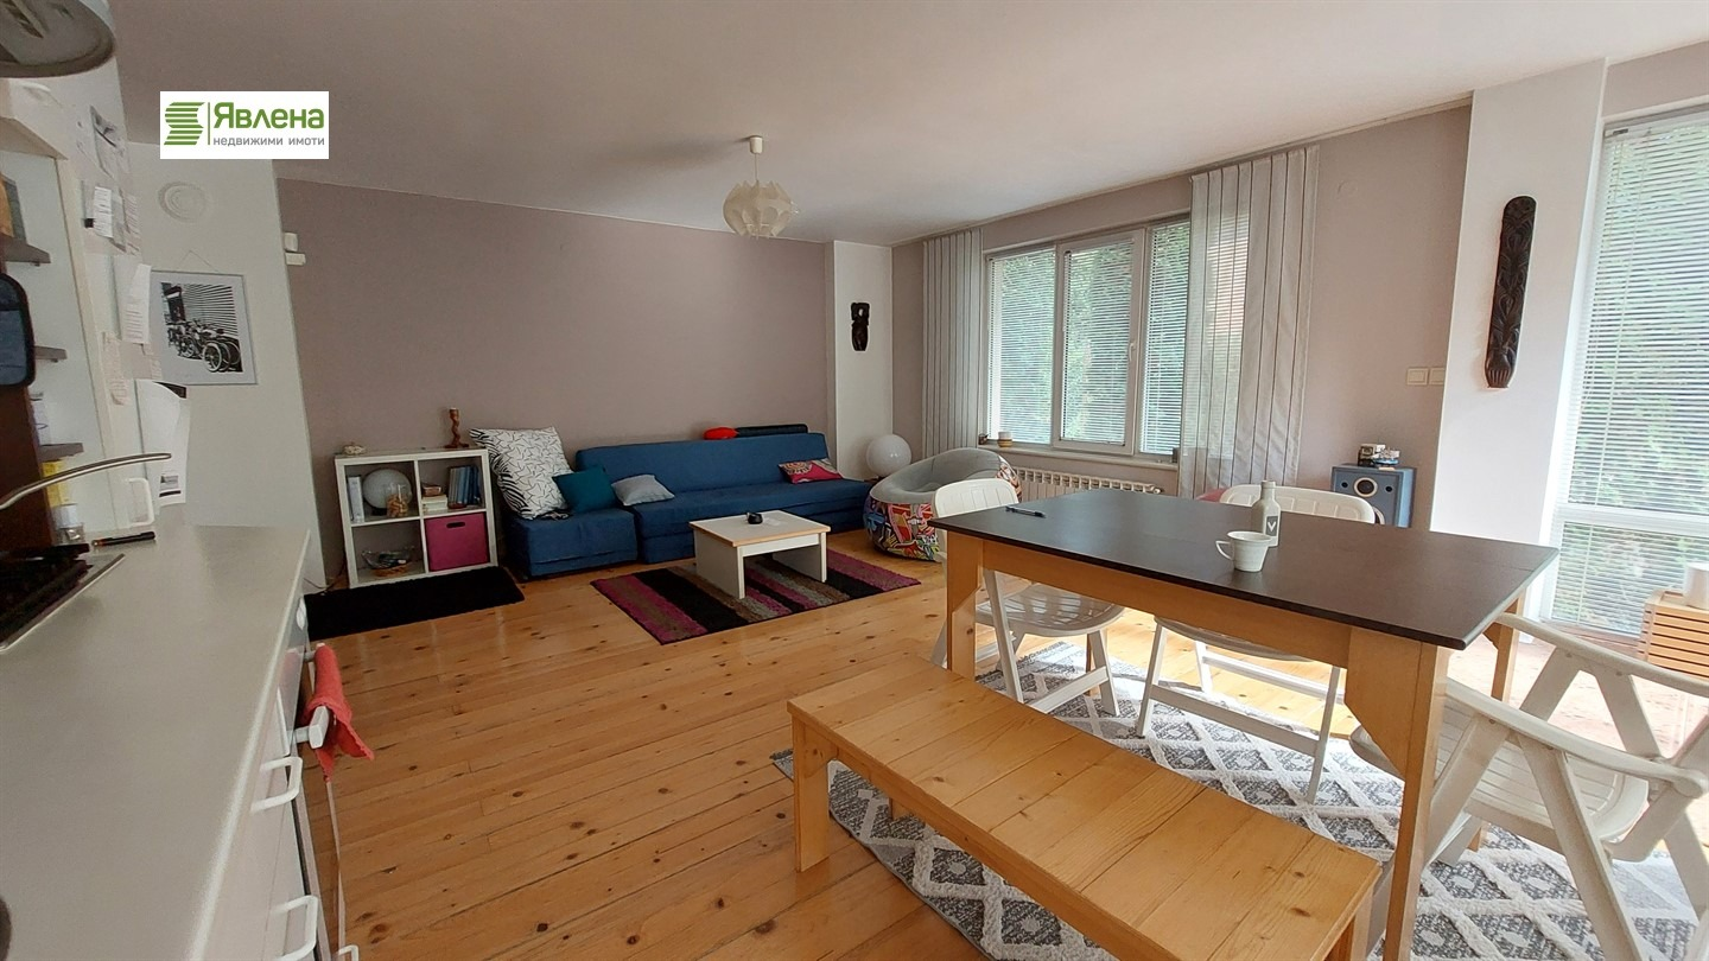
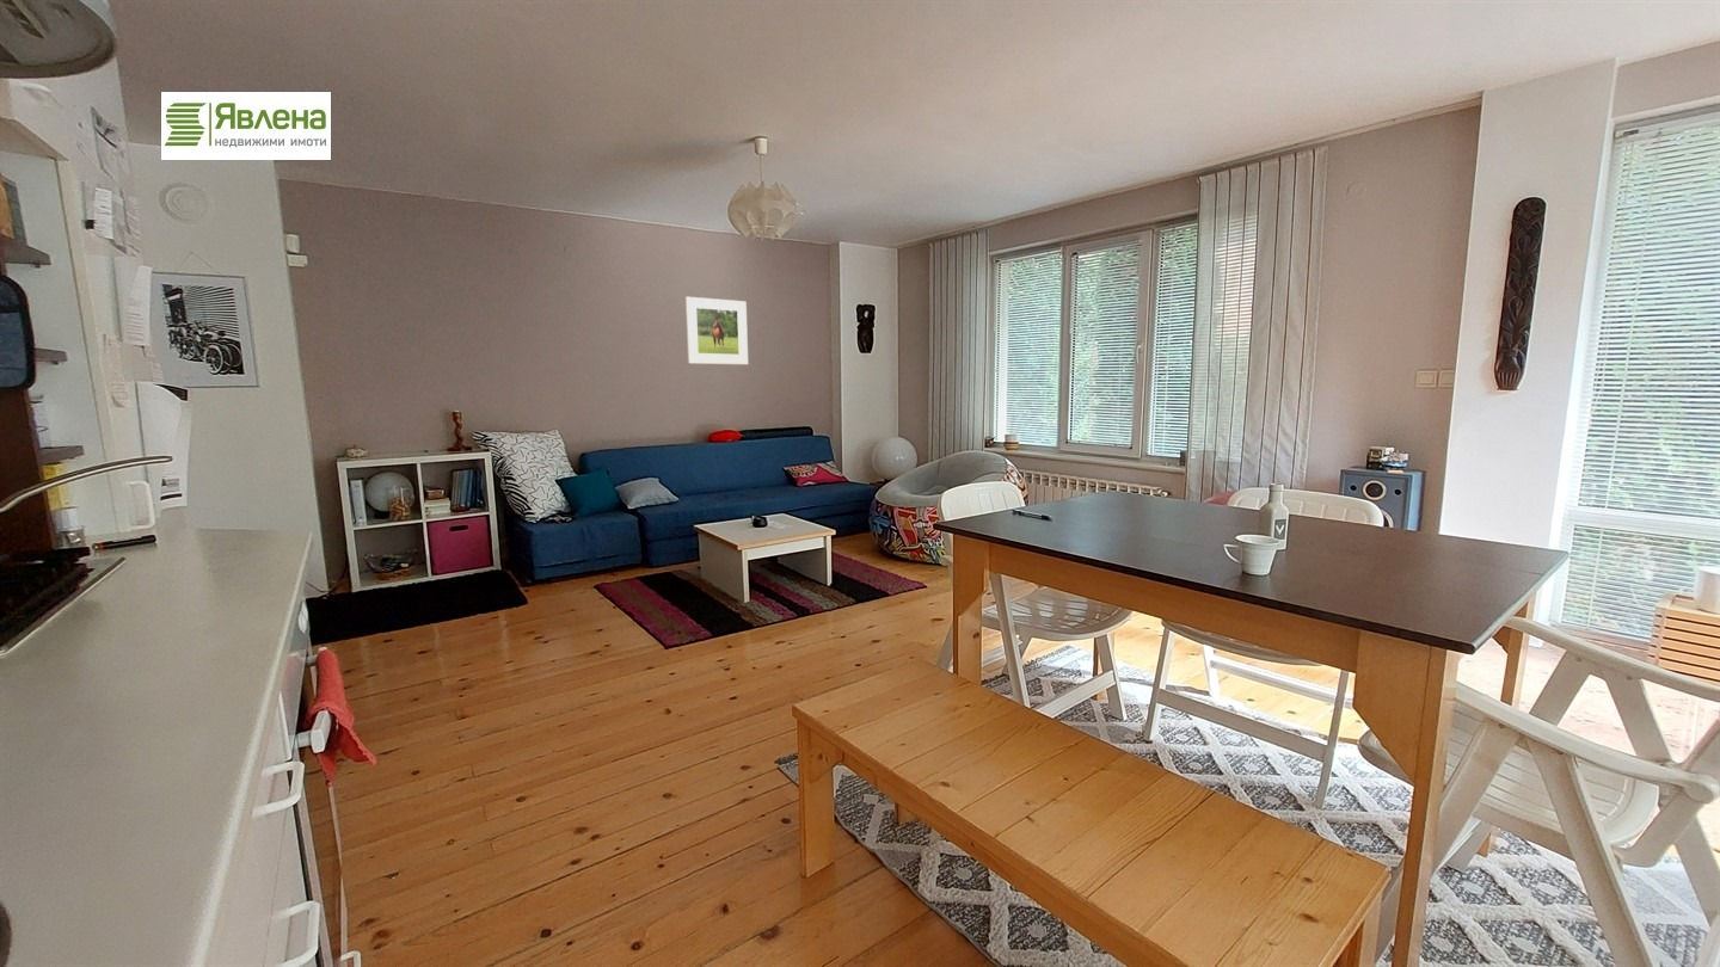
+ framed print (717, 331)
